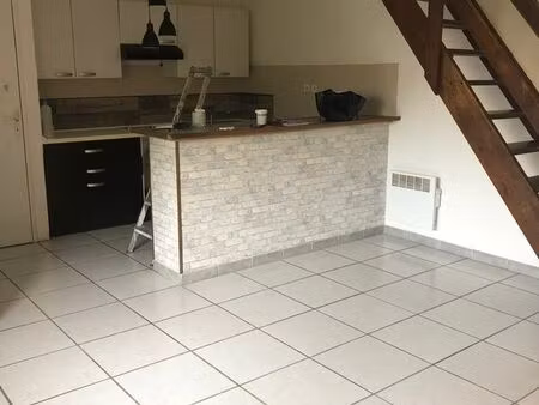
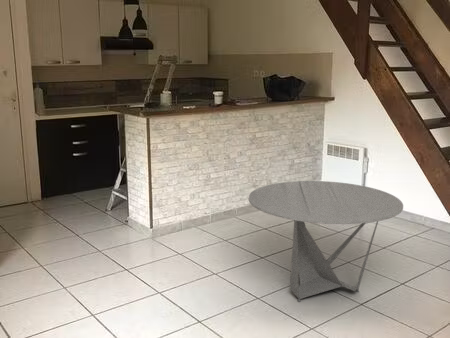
+ coffee table (317, 246)
